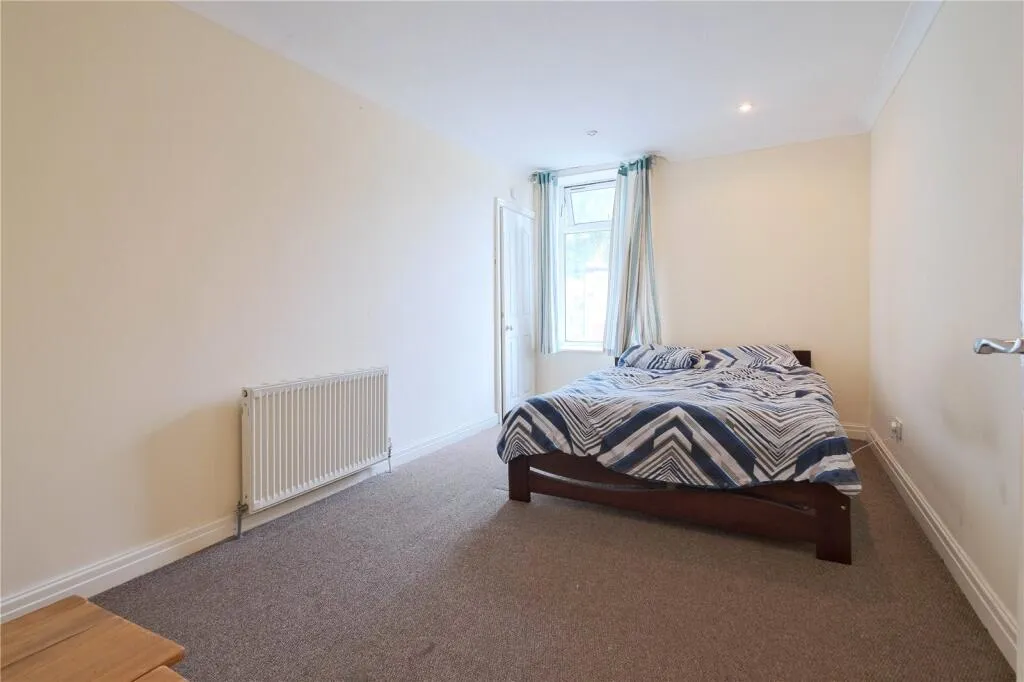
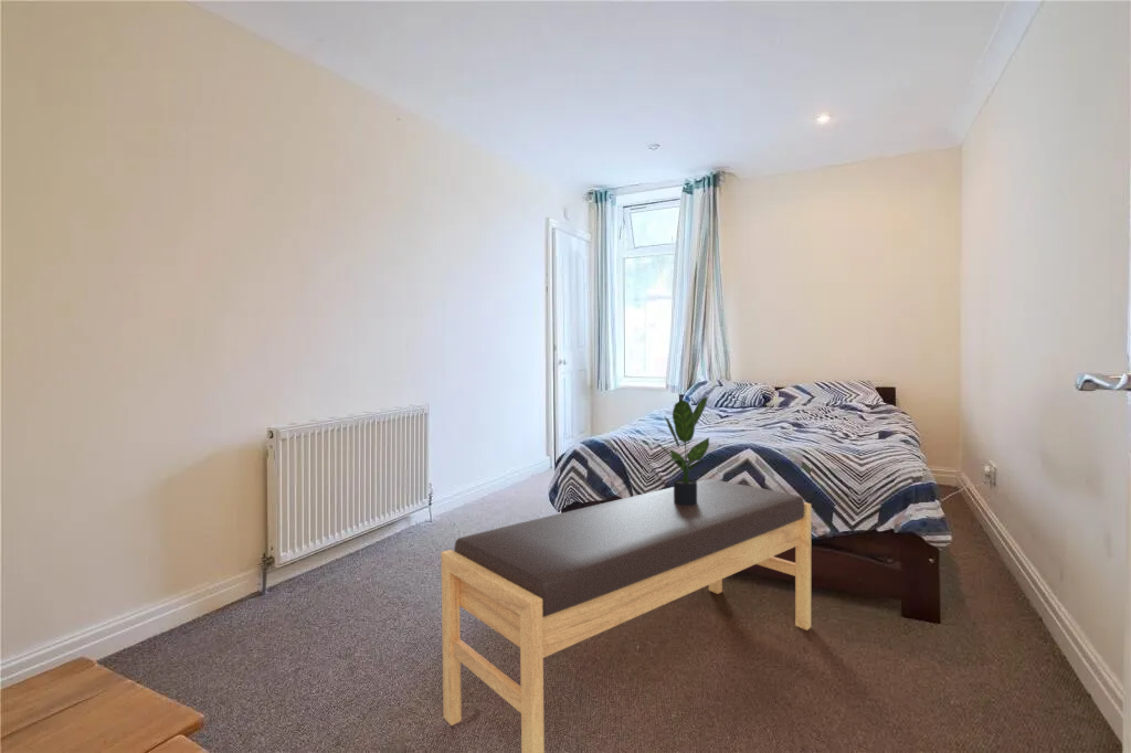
+ bench (652, 591)
+ potted plant (690, 449)
